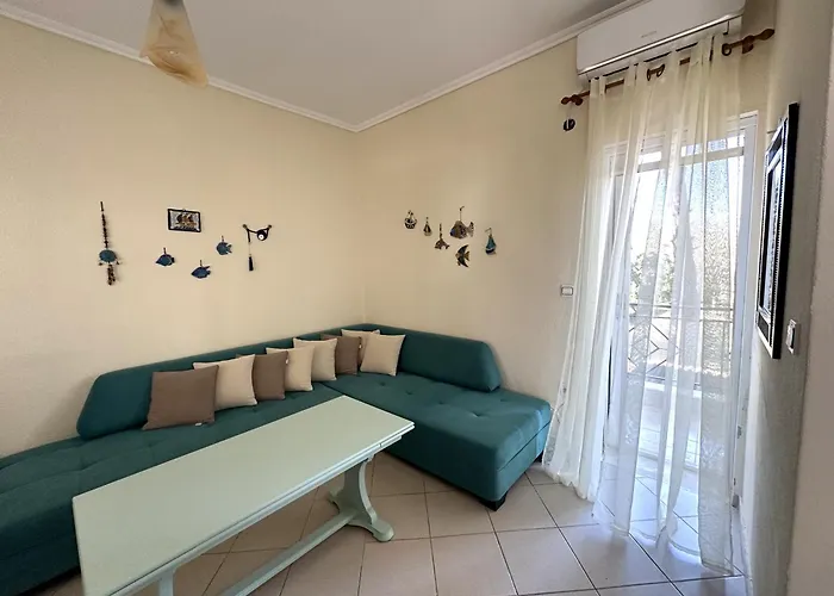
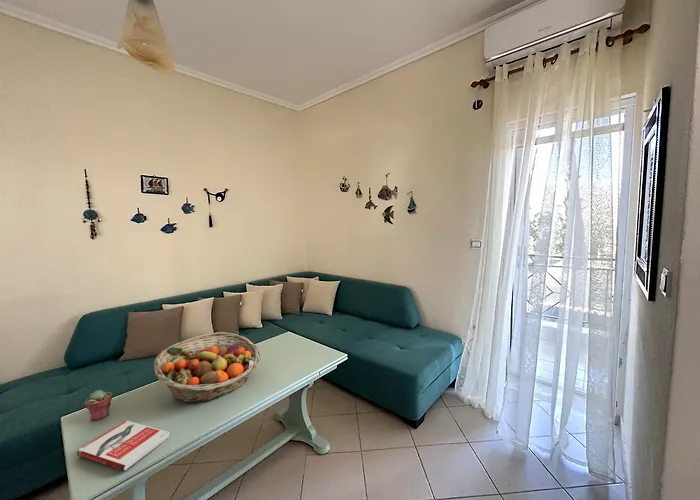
+ potted succulent (98, 403)
+ fruit basket (211, 364)
+ book (125, 443)
